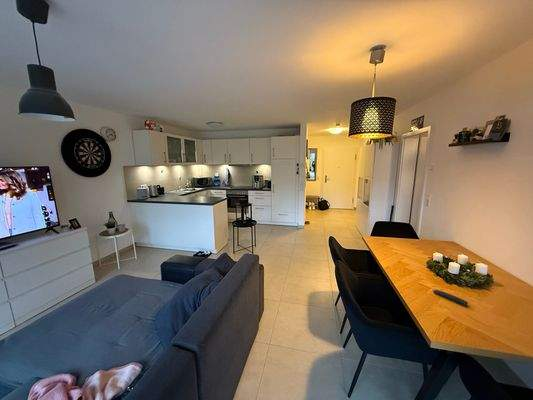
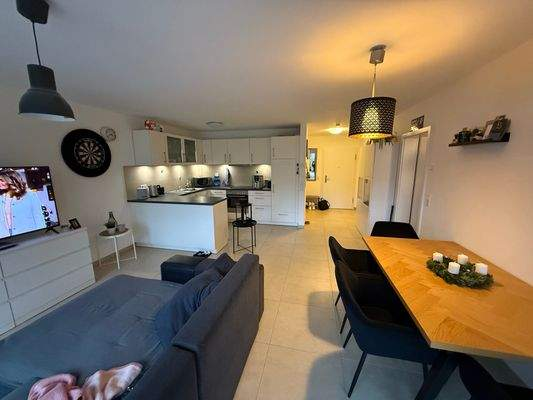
- remote control (448, 296)
